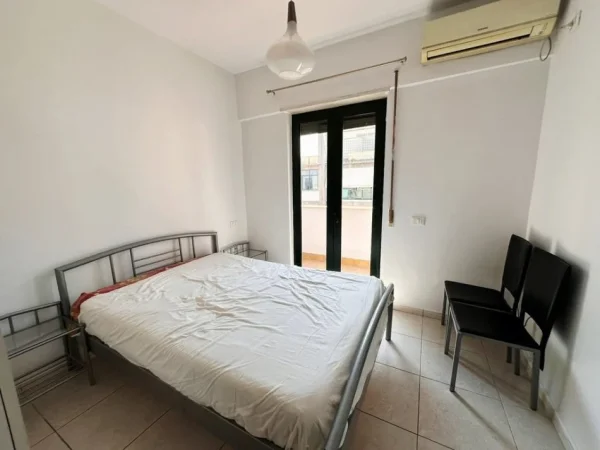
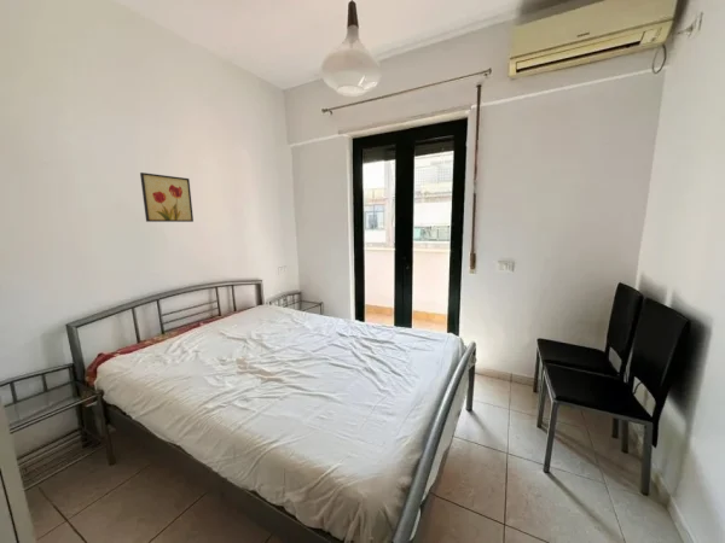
+ wall art (168, 199)
